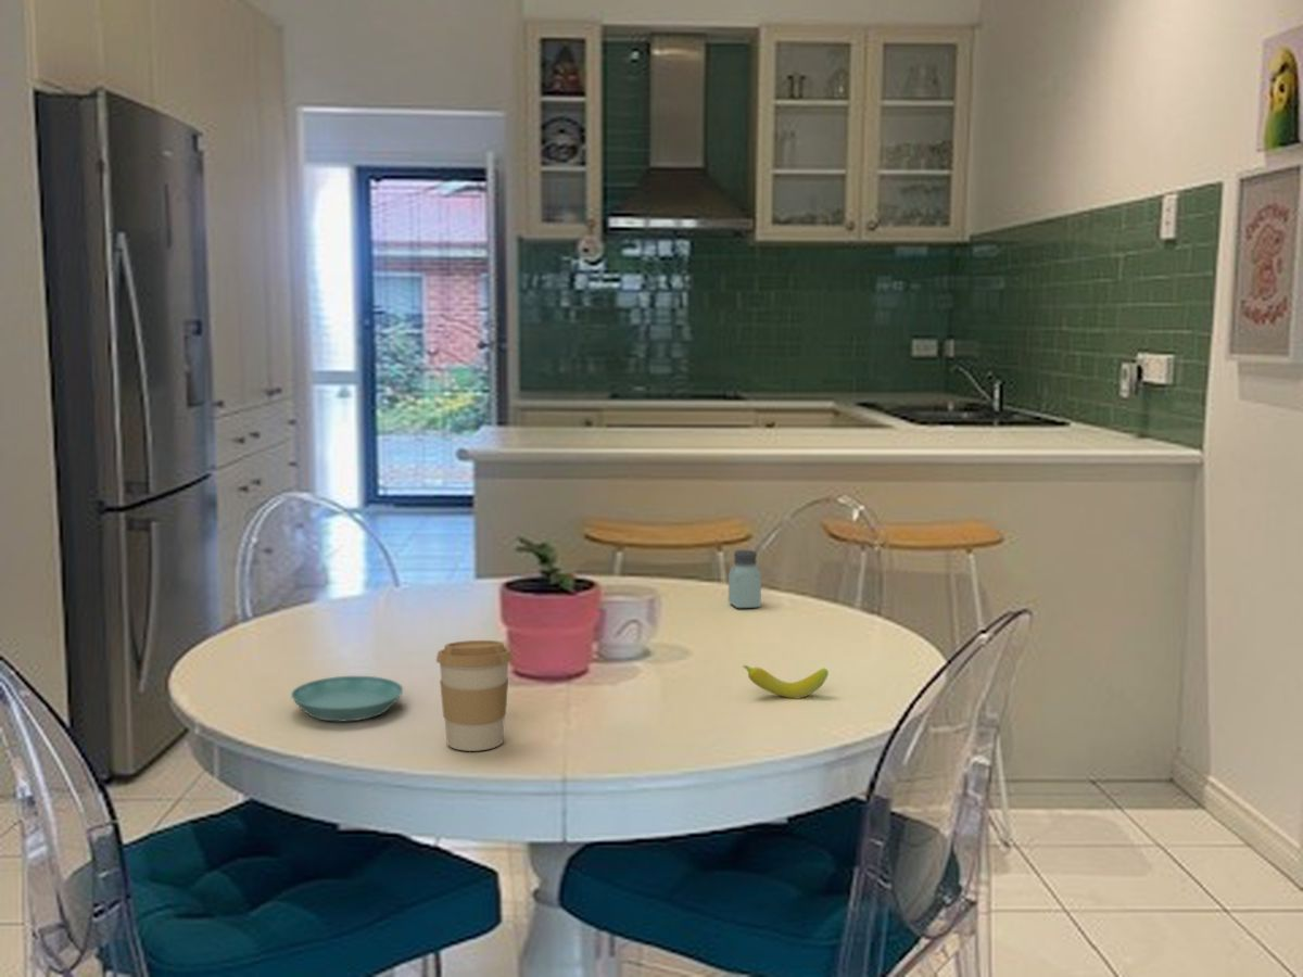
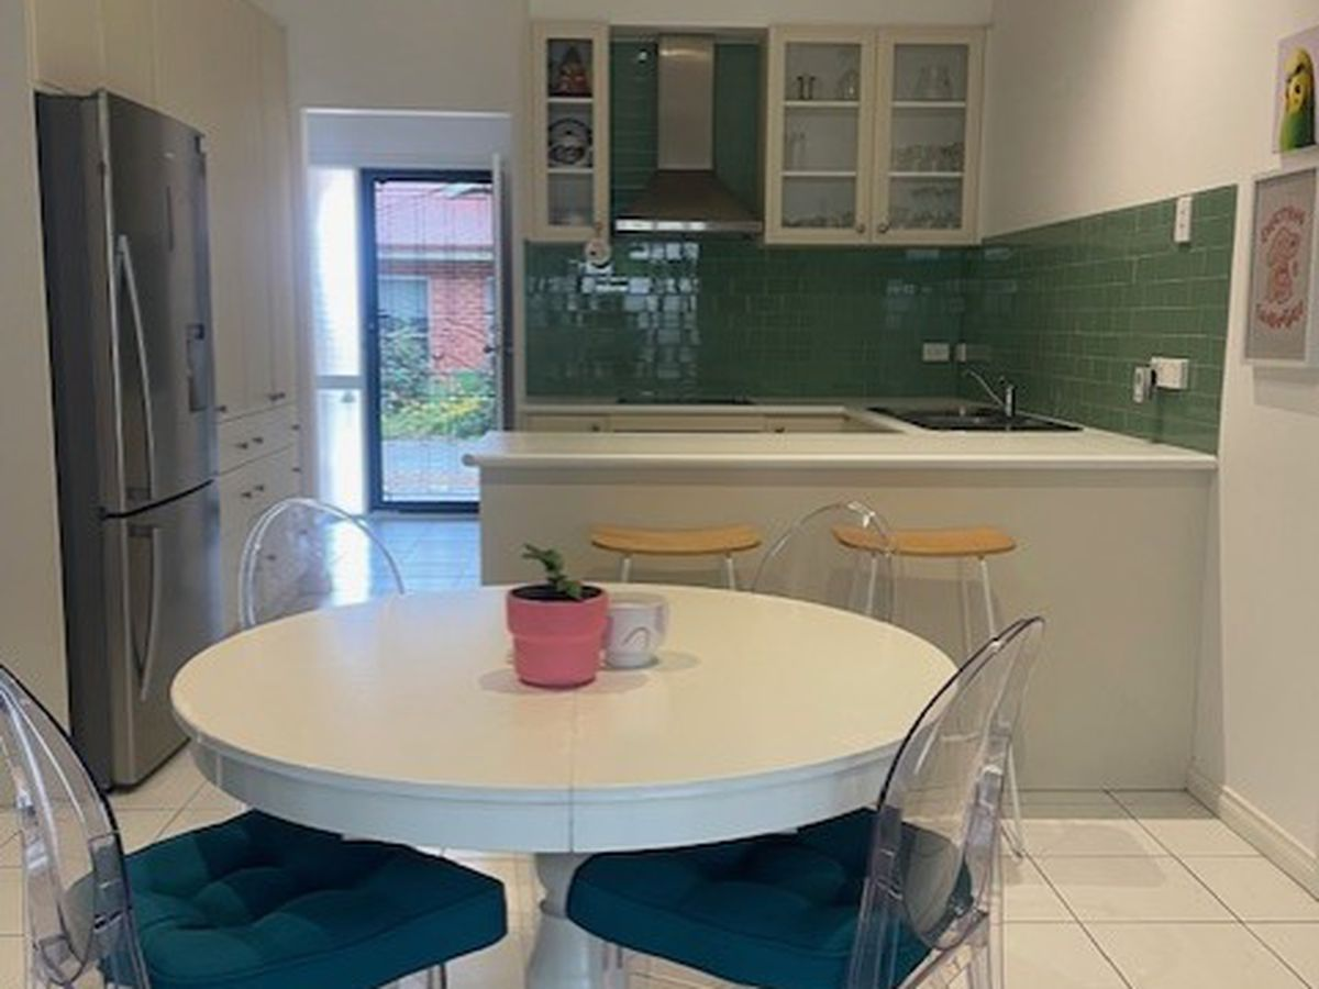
- coffee cup (475, 690)
- saucer (347, 699)
- saltshaker (745, 579)
- fruit (784, 682)
